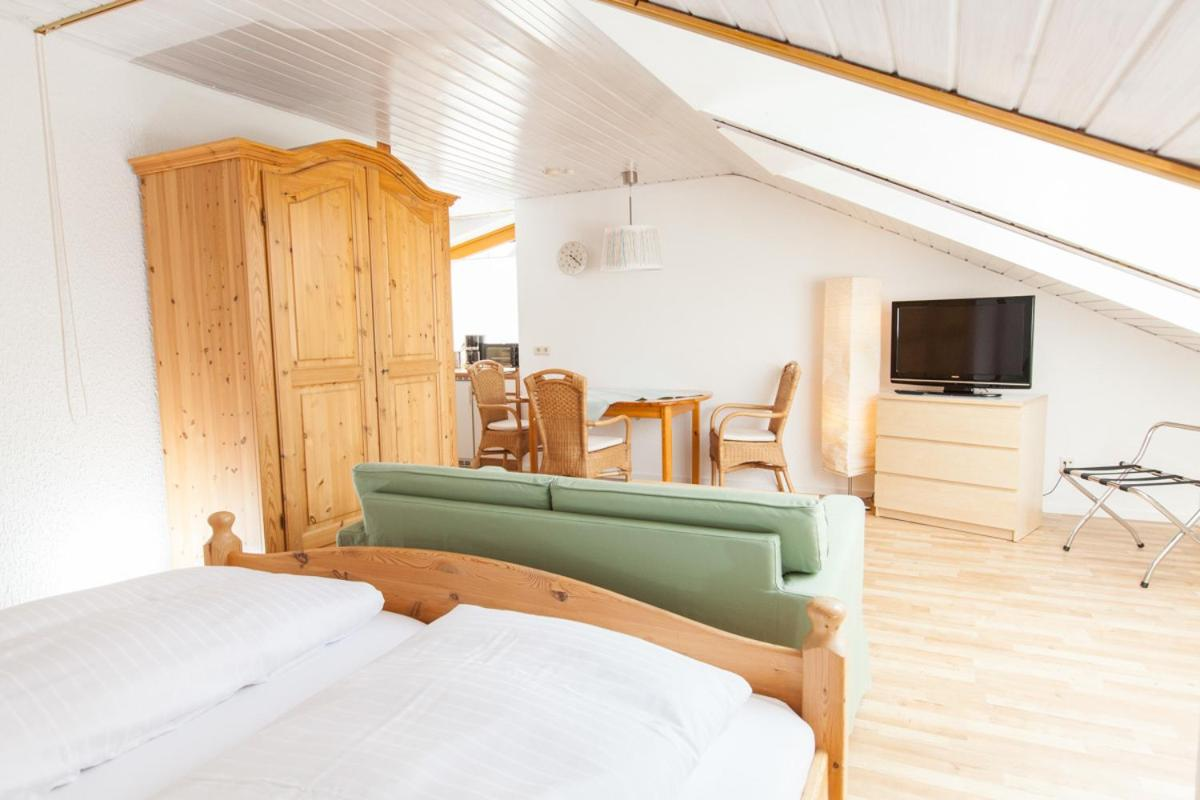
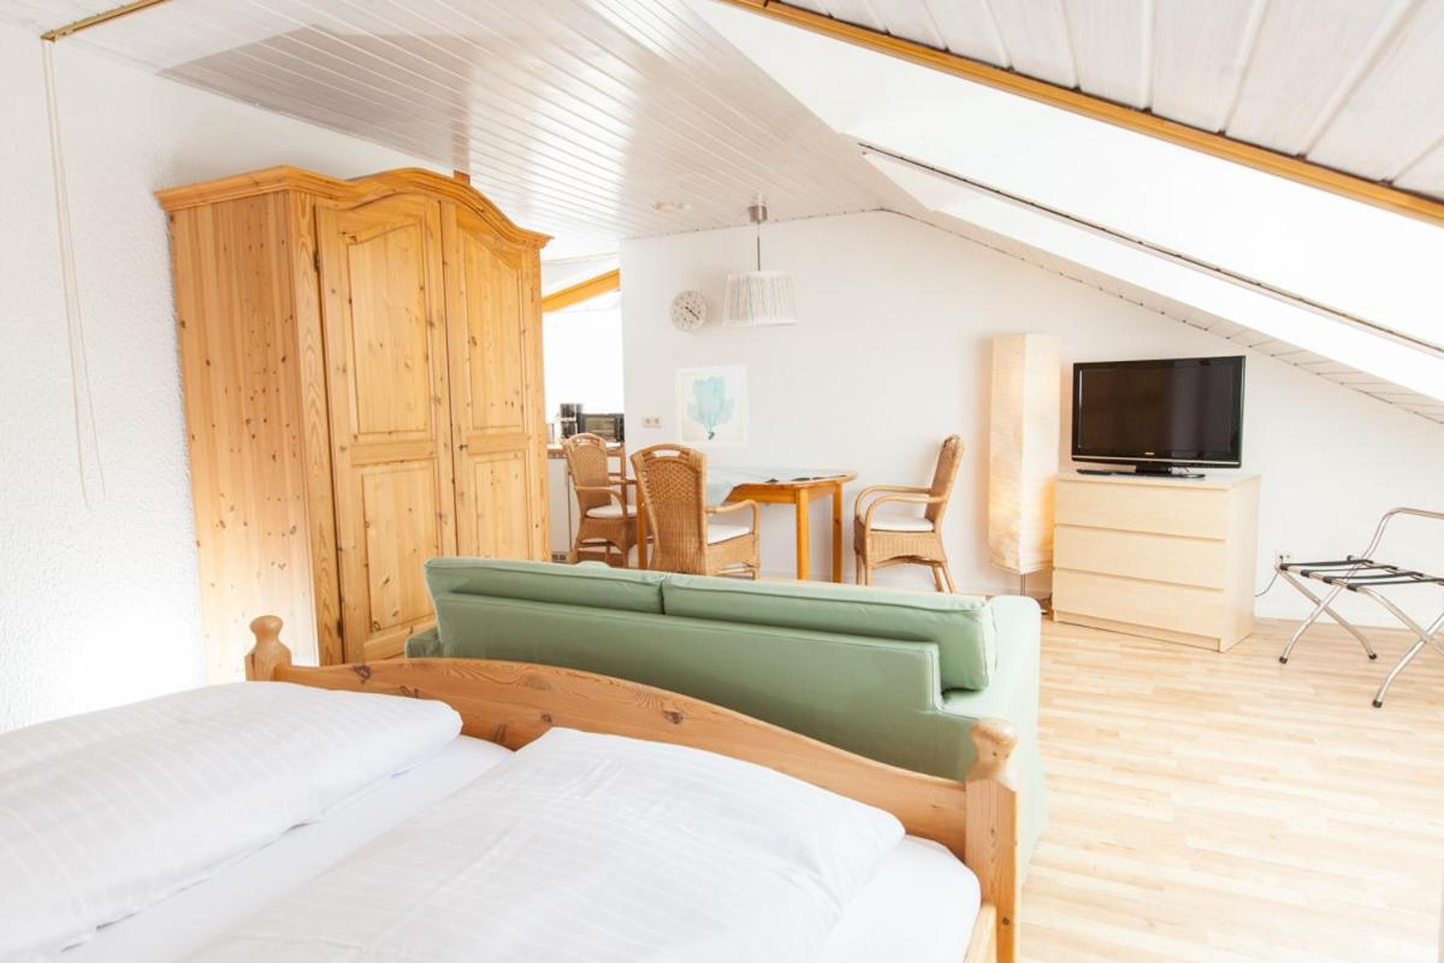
+ wall art (710, 407)
